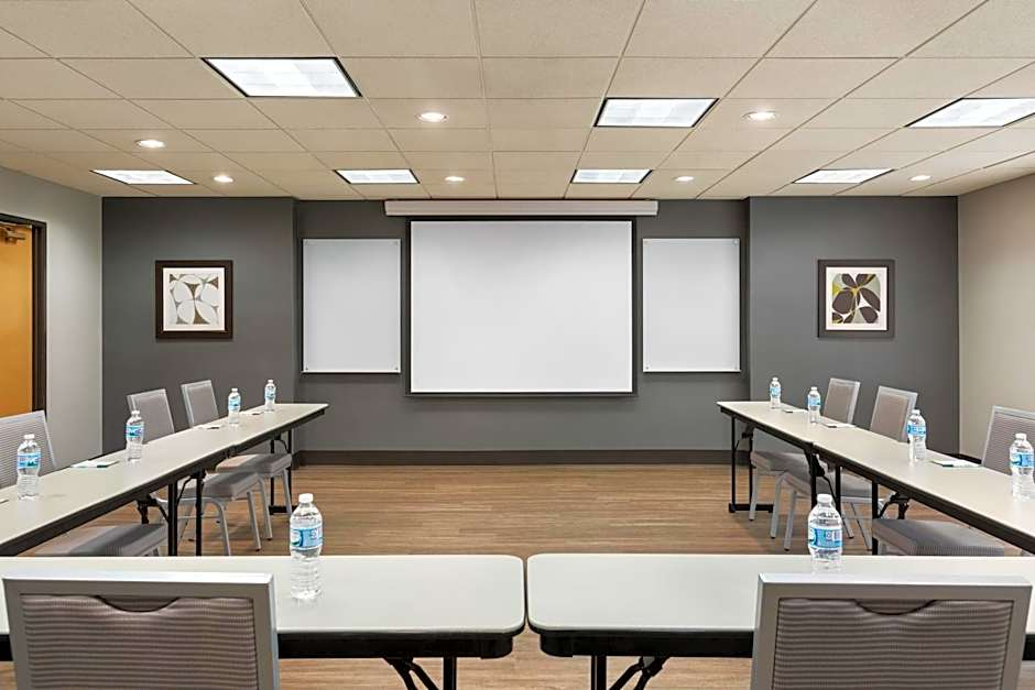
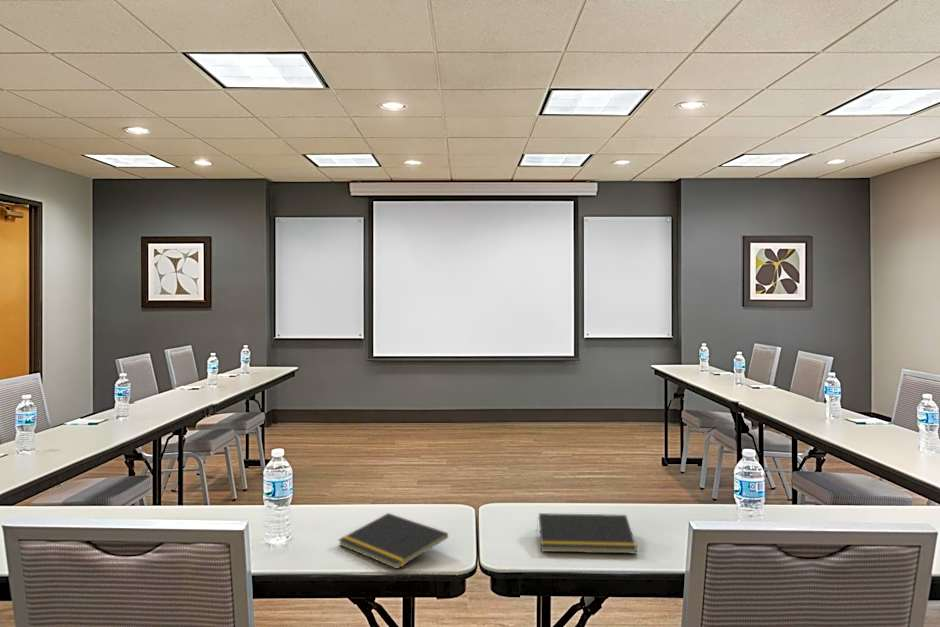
+ notepad (392, 538)
+ notepad (585, 532)
